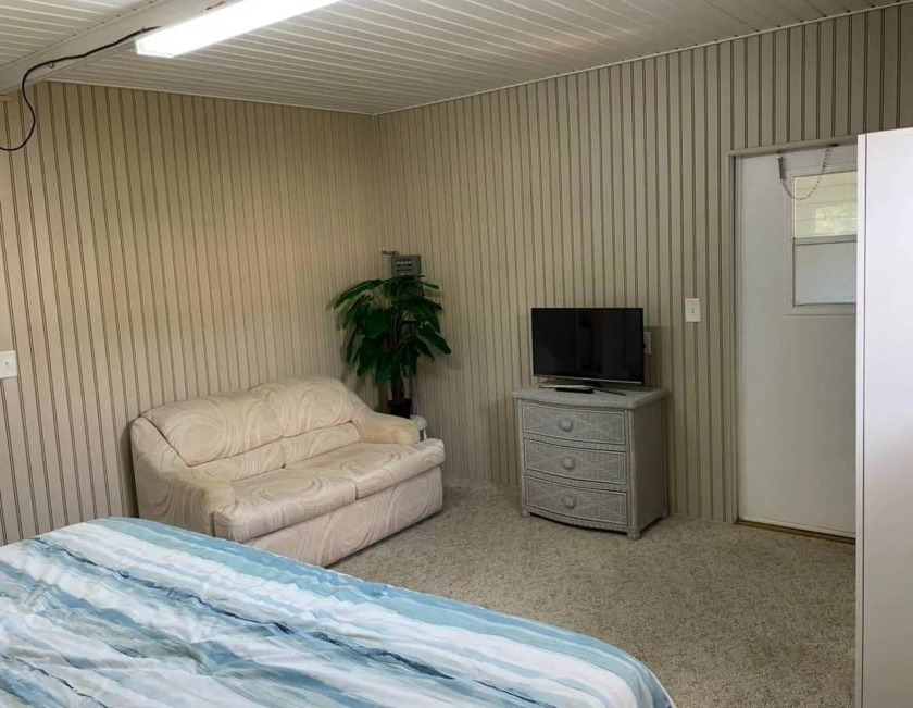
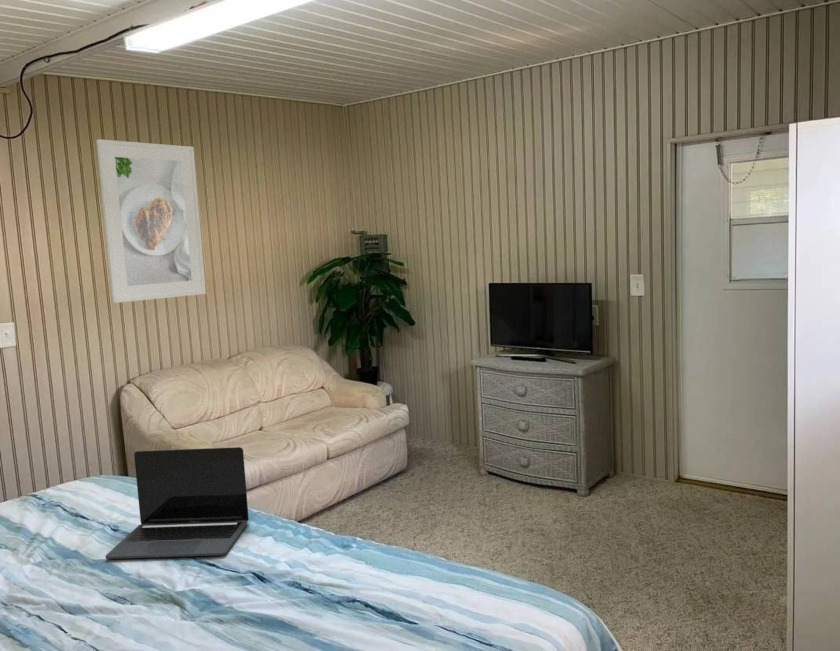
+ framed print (154, 221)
+ laptop (177, 501)
